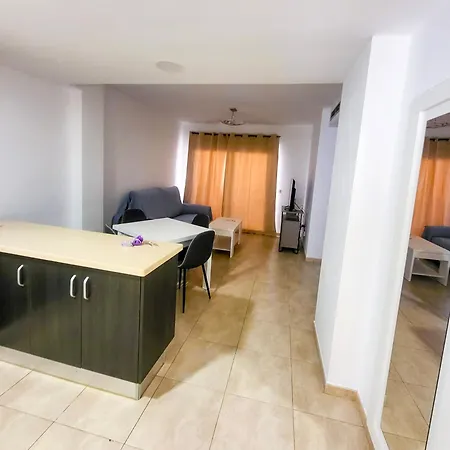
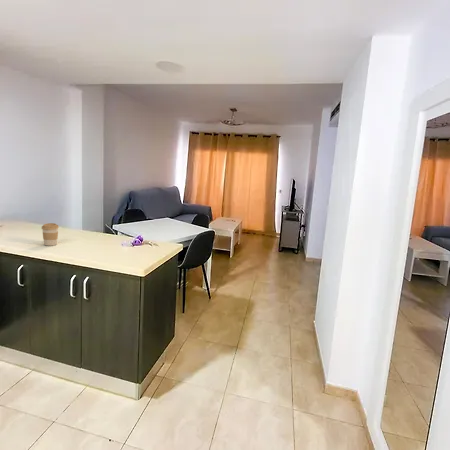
+ coffee cup (50, 234)
